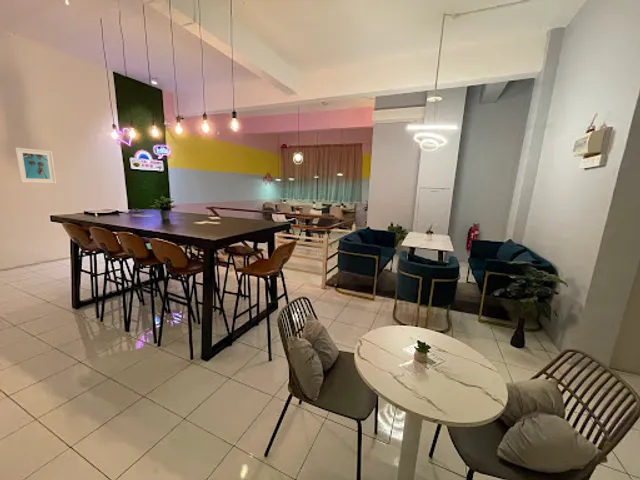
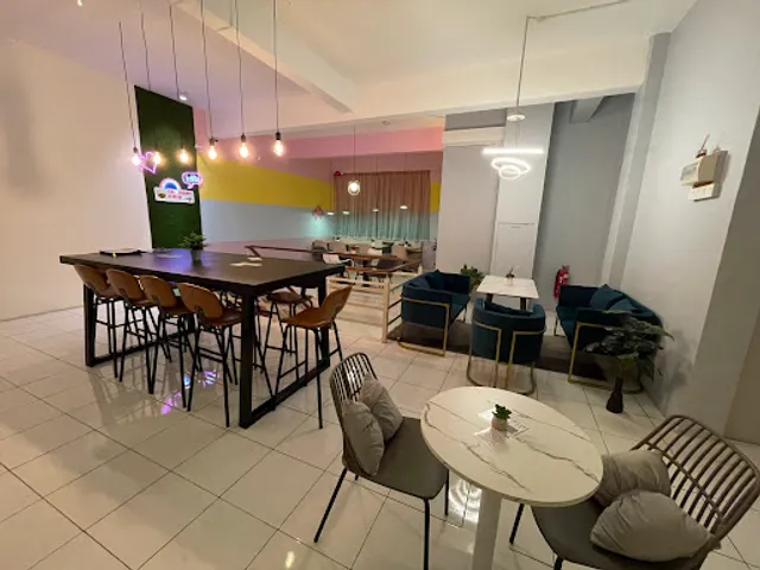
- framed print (36, 166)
